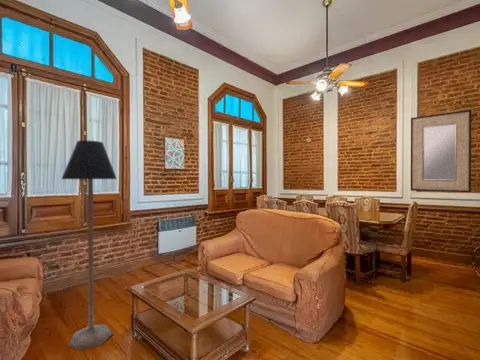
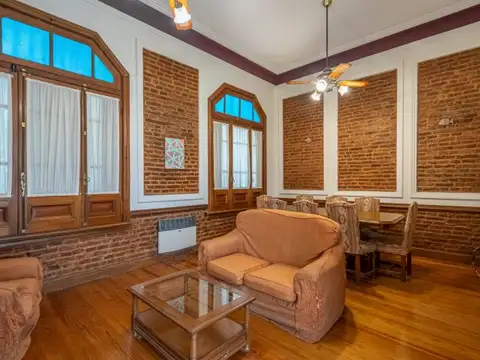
- floor lamp (91, 239)
- home mirror (439, 152)
